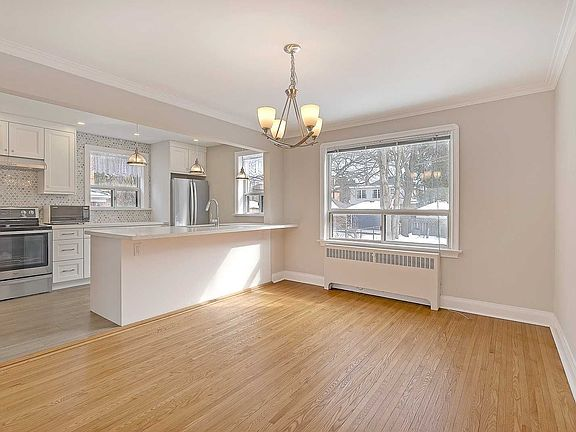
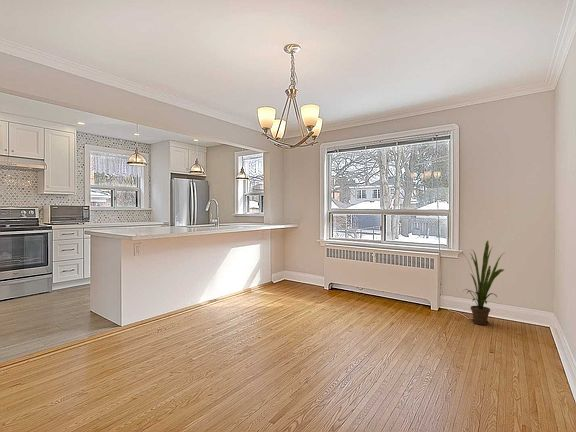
+ house plant (479, 281)
